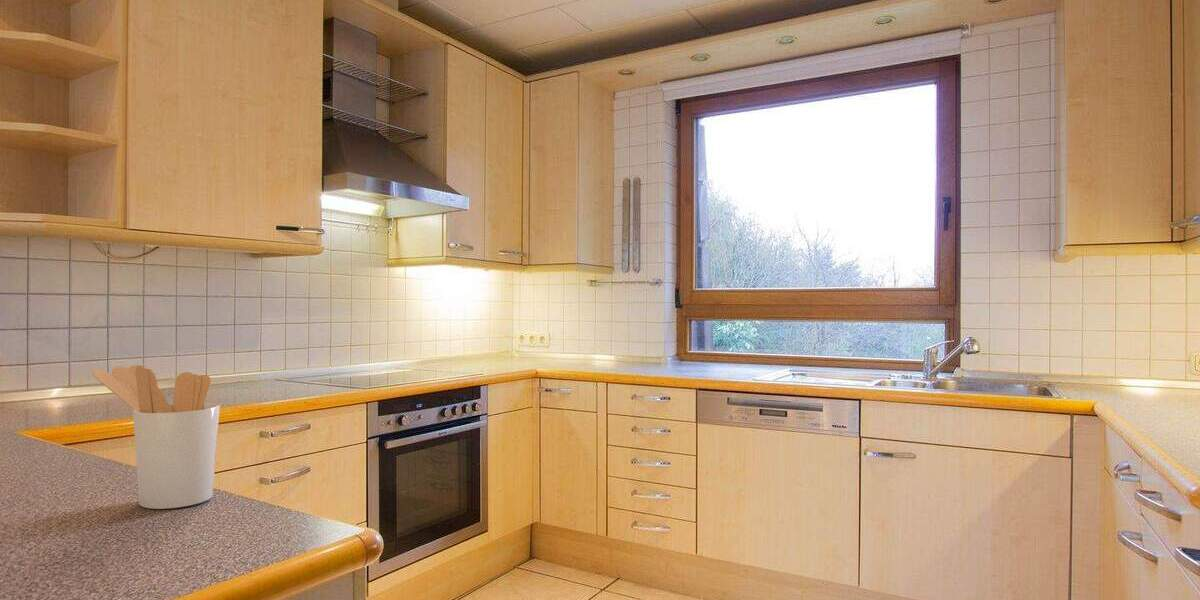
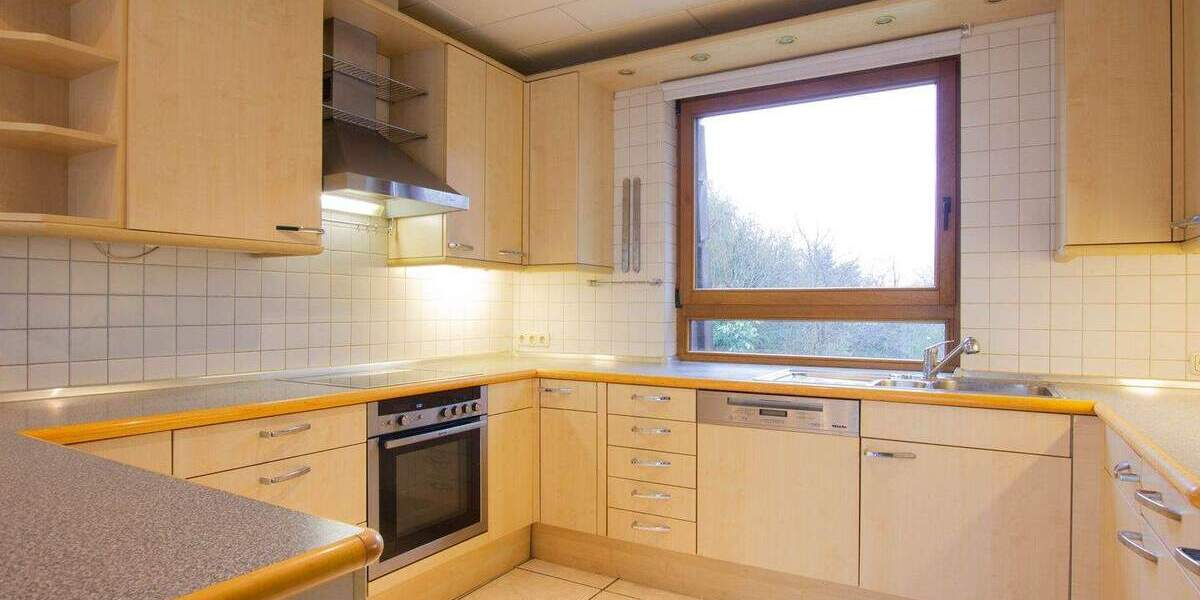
- utensil holder (158, 430)
